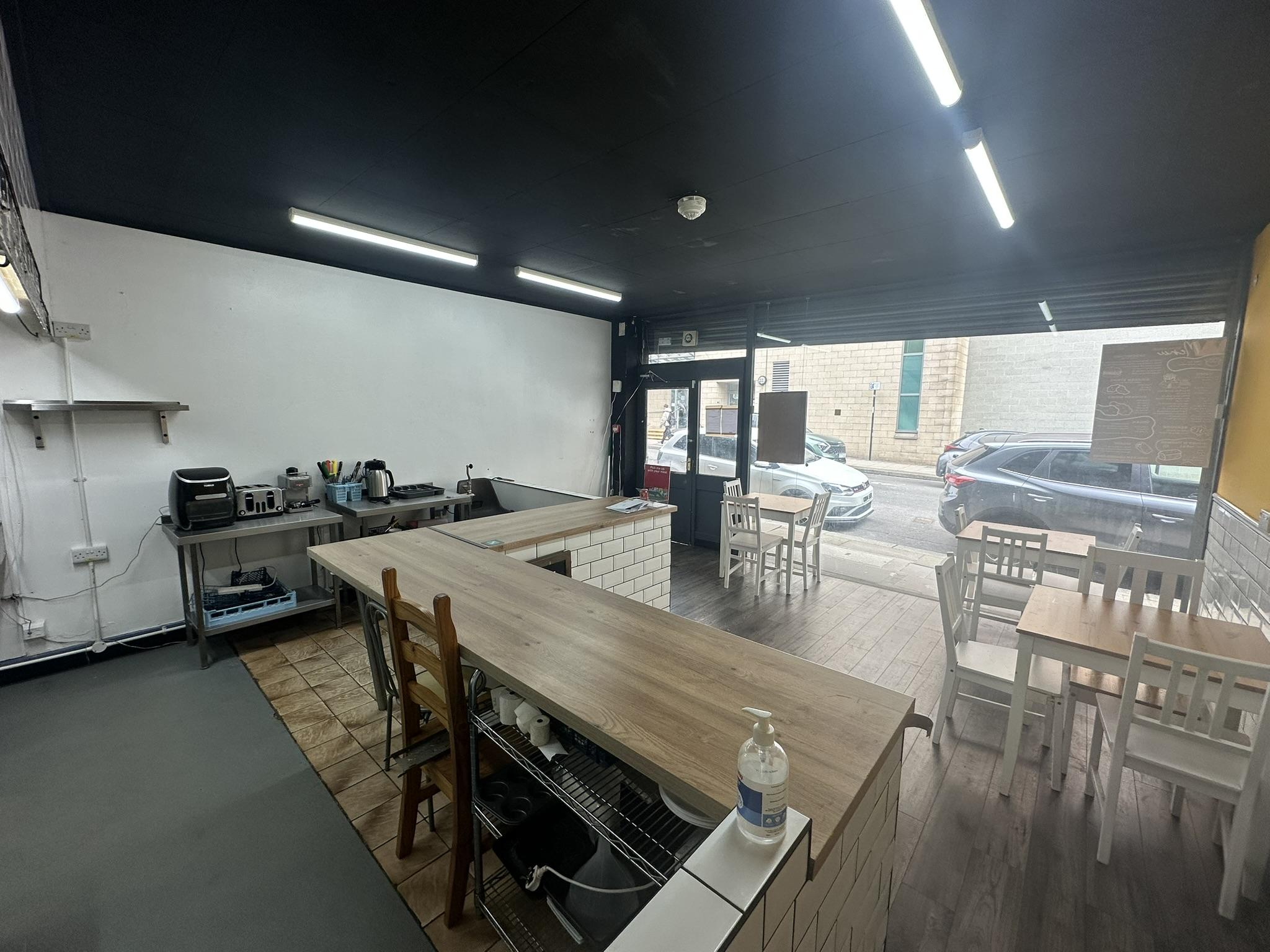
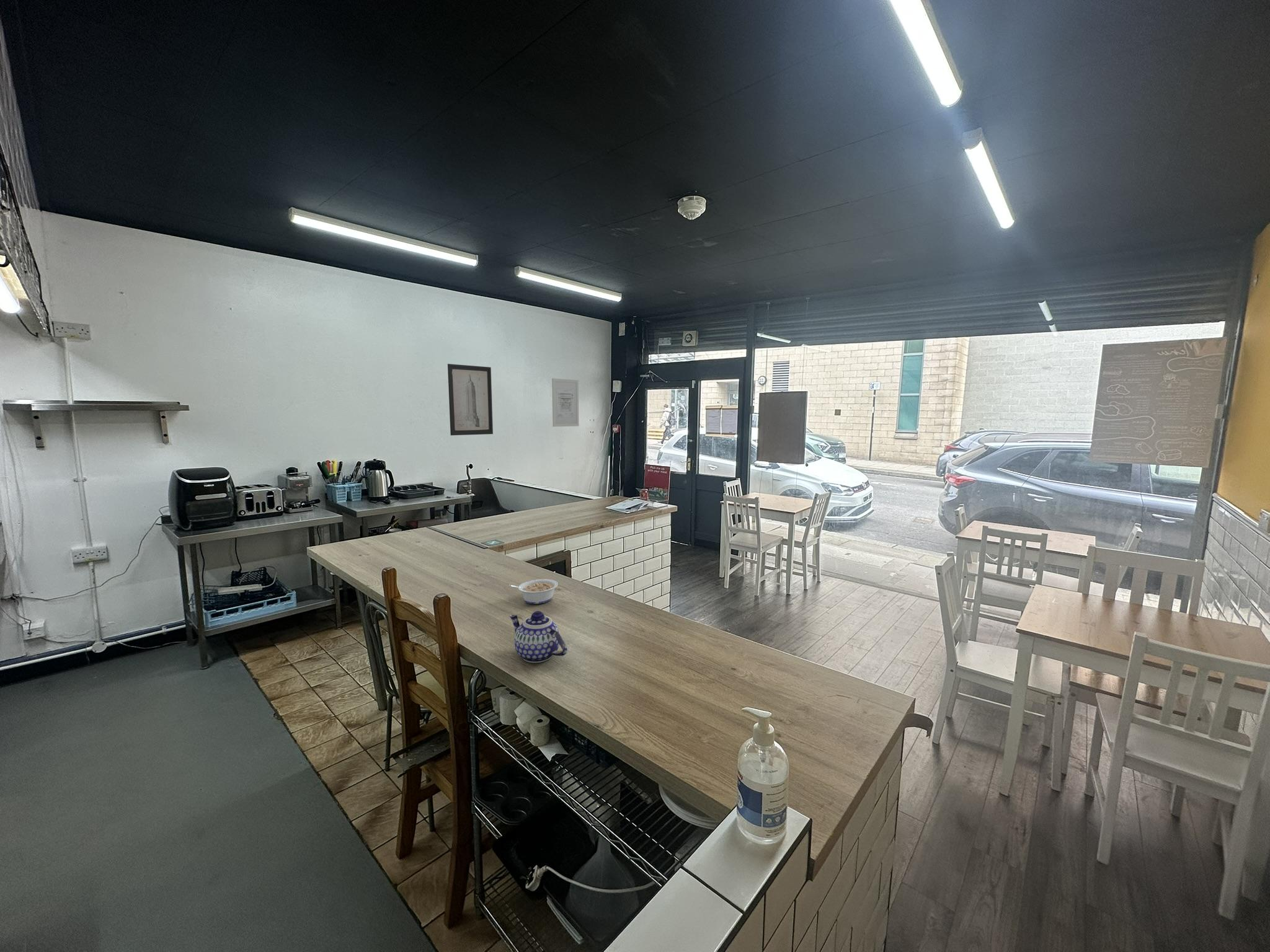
+ teapot (536, 633)
+ wall art (471, 400)
+ wall art (566, 403)
+ legume (537, 591)
